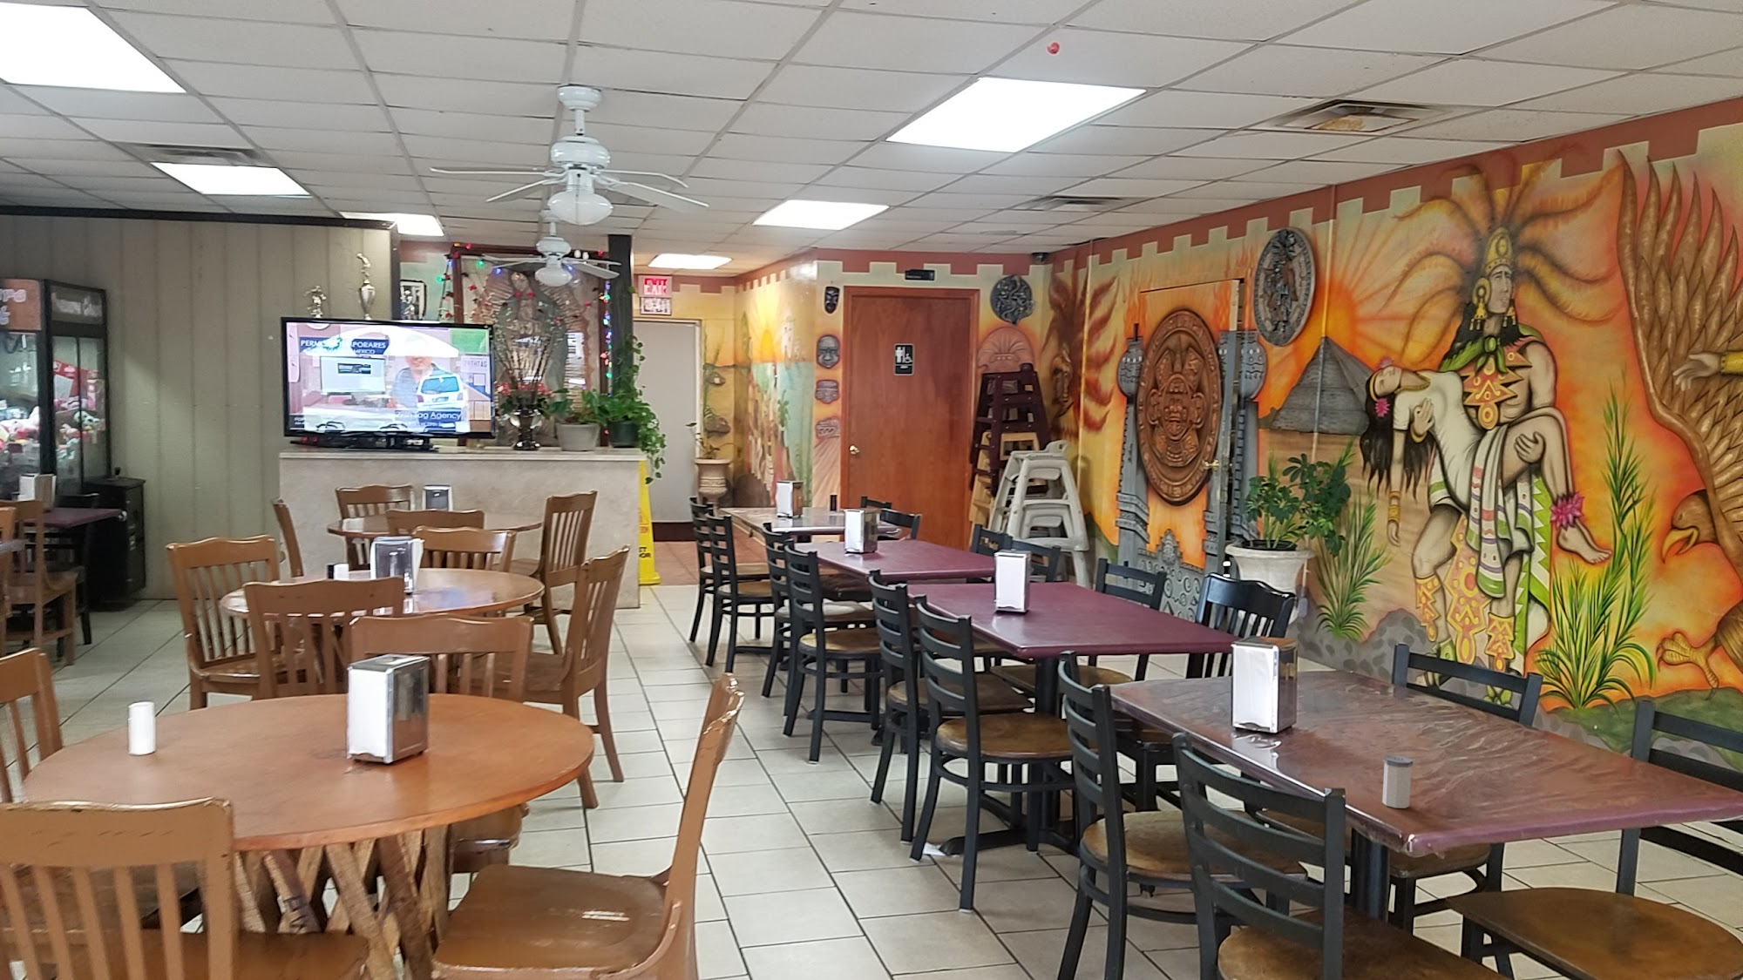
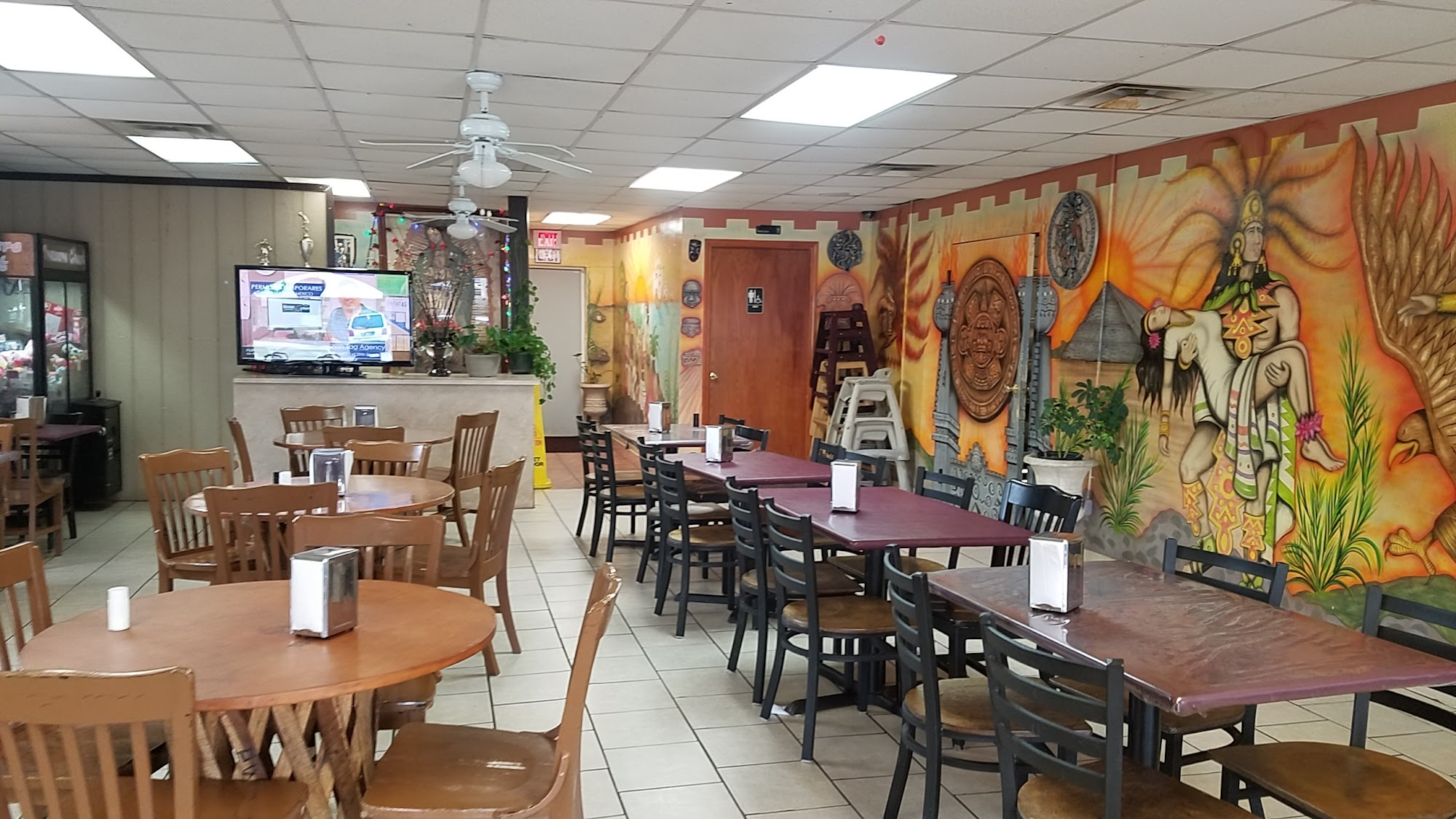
- salt shaker (1396, 781)
